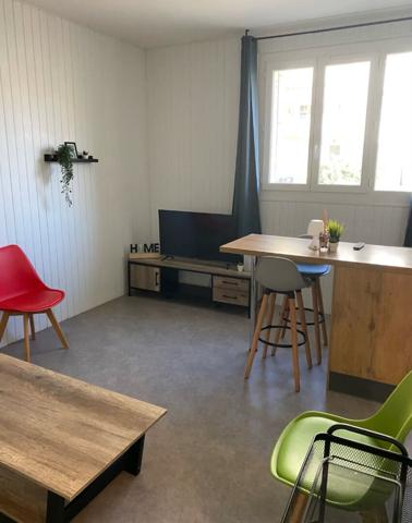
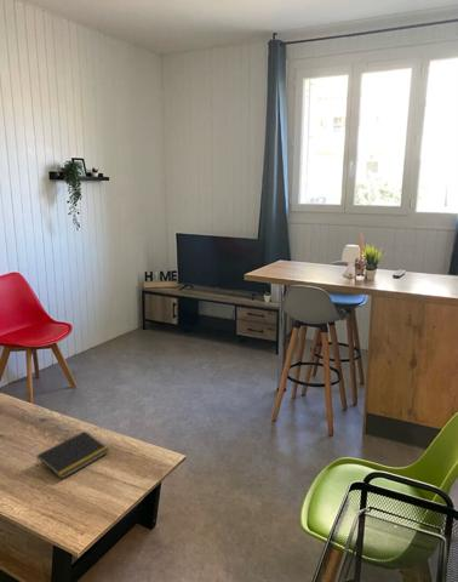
+ notepad (74, 452)
